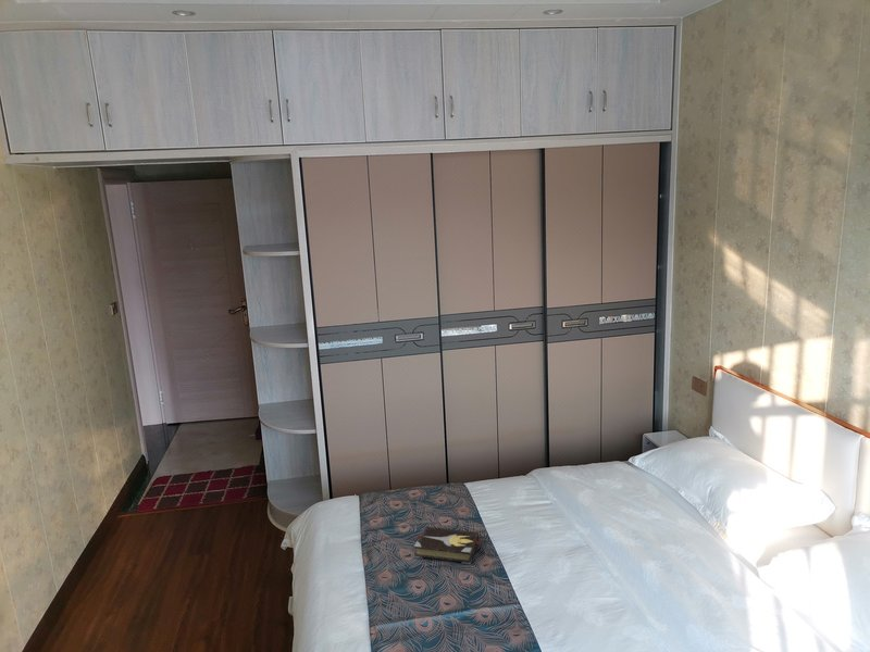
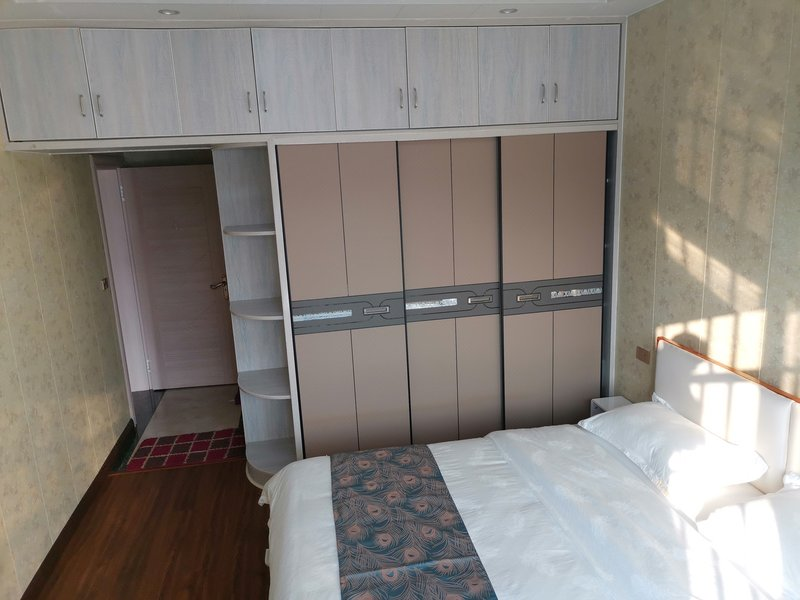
- hardback book (447, 542)
